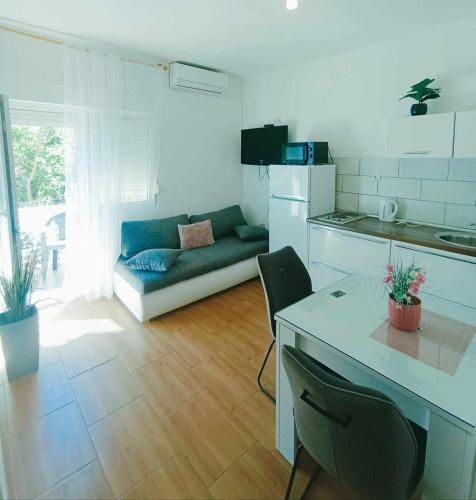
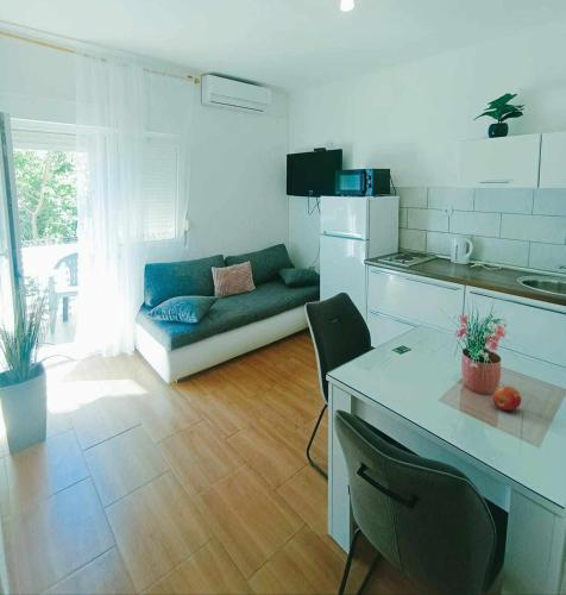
+ apple (505, 397)
